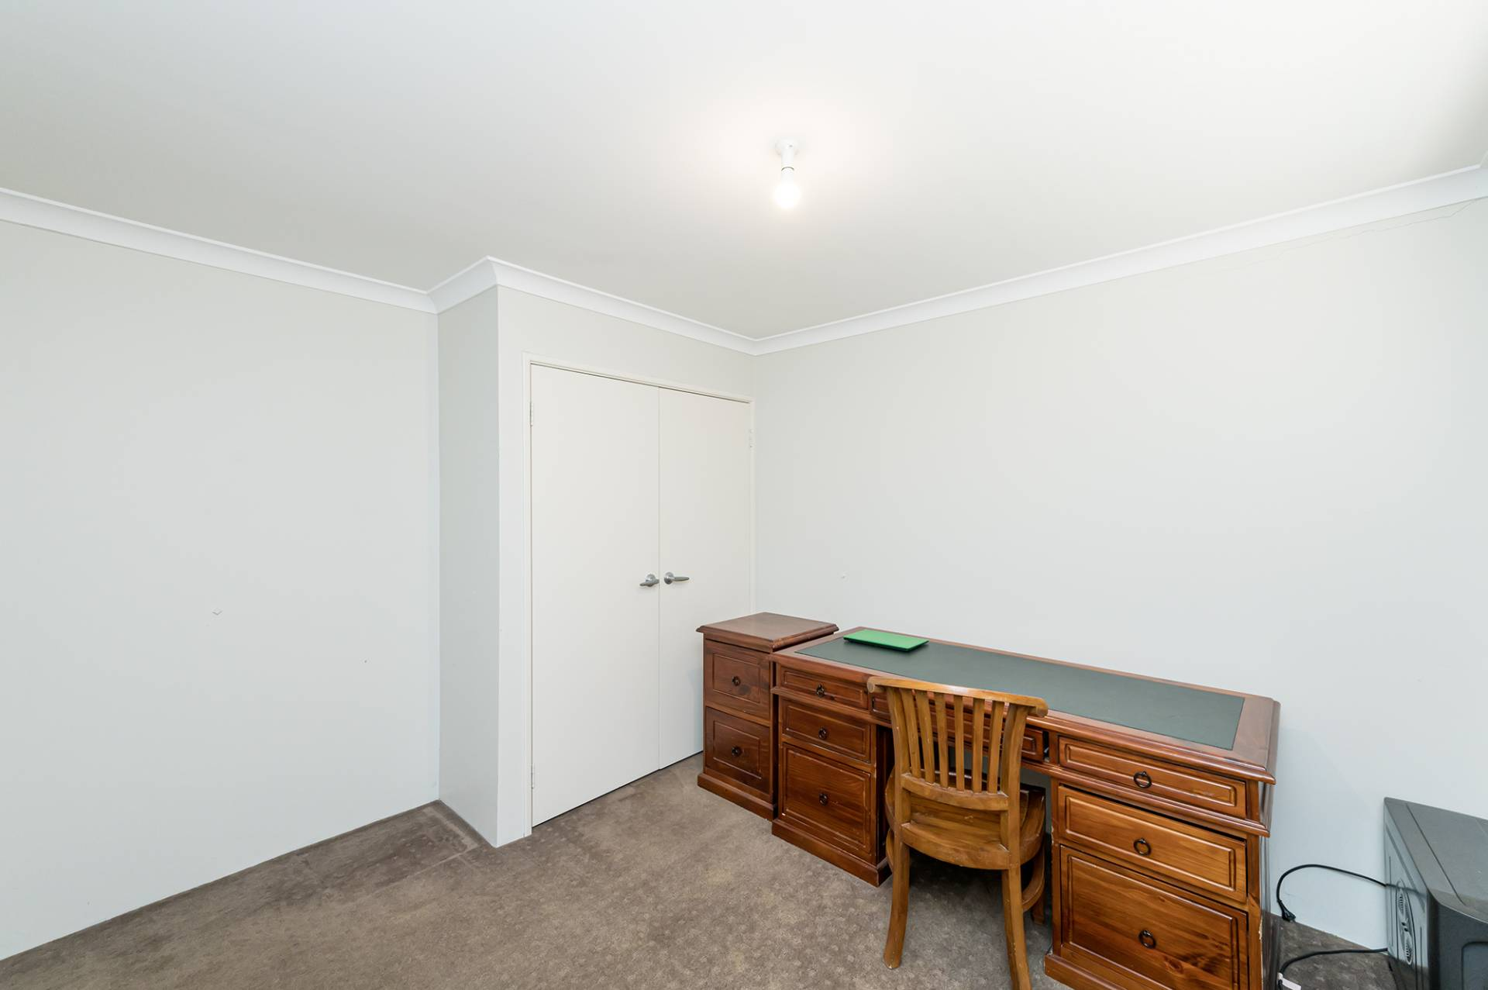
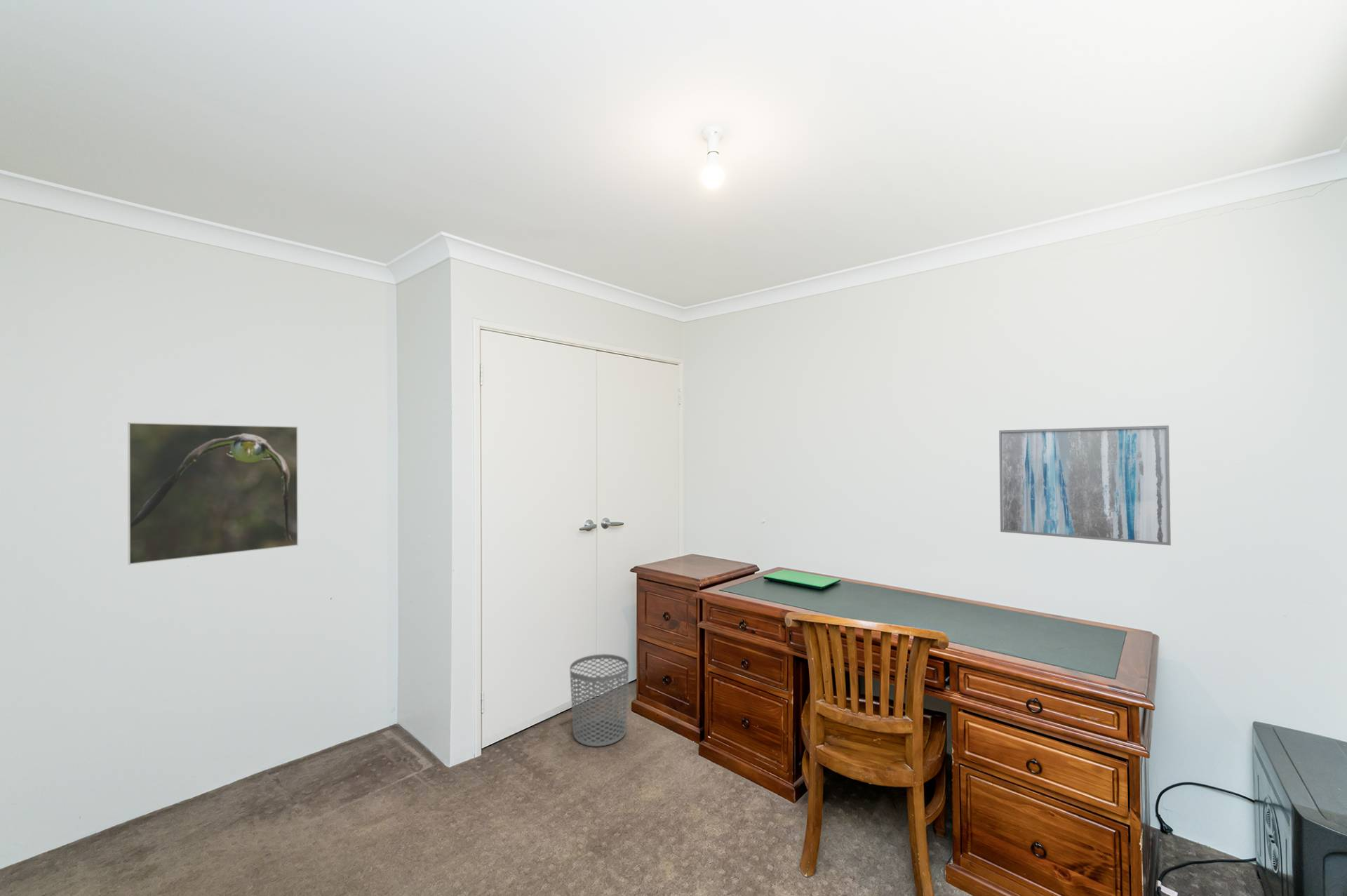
+ wall art (1078, 483)
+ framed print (220, 489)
+ waste bin (600, 699)
